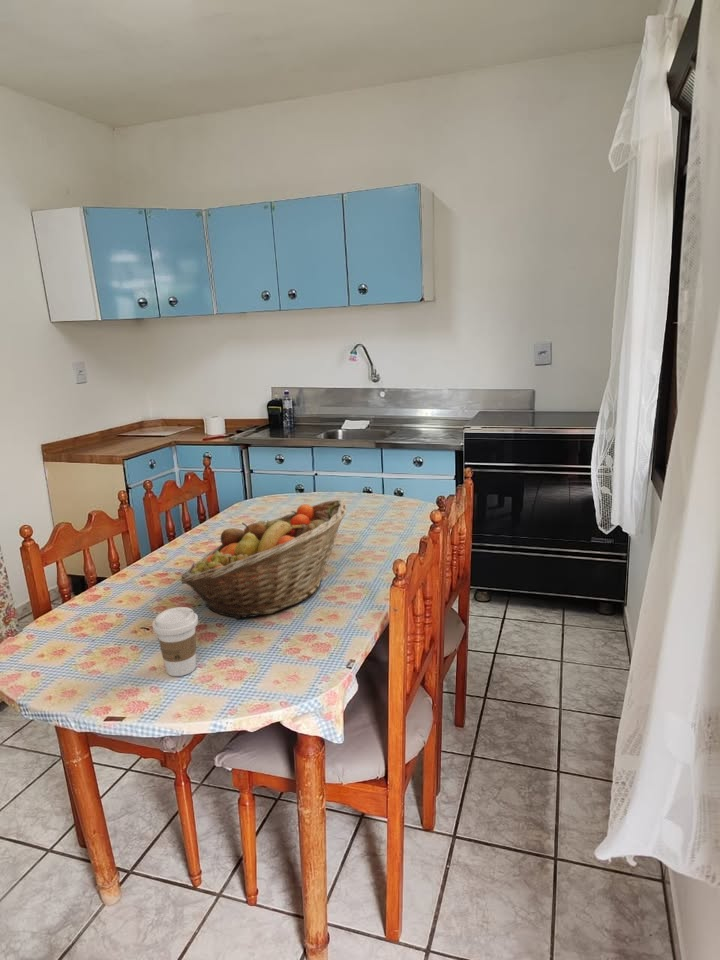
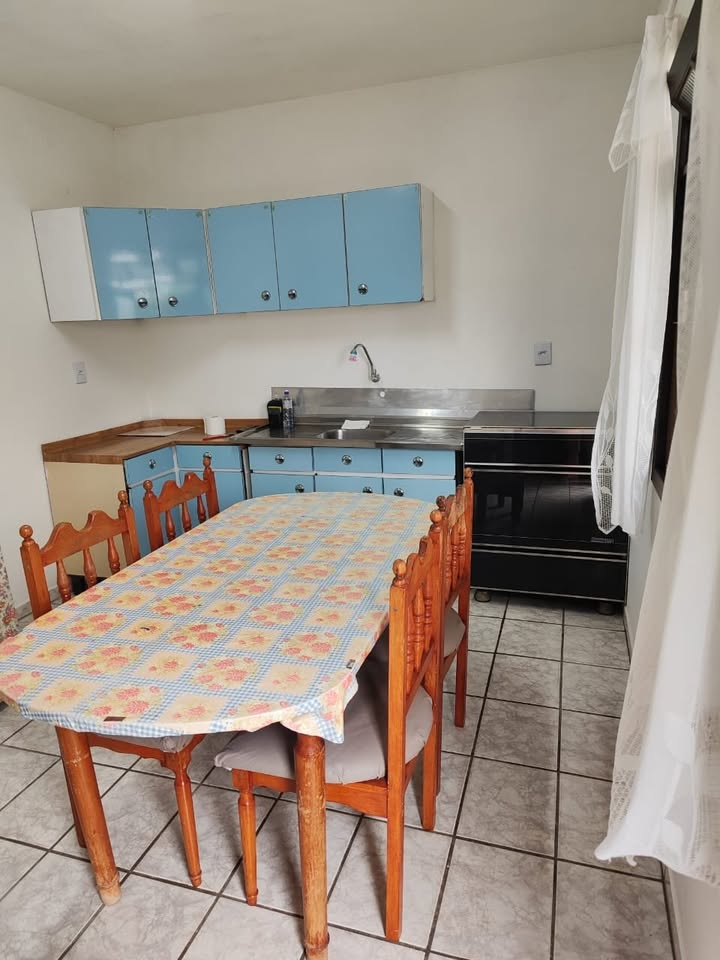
- coffee cup (177, 642)
- fruit basket (270, 552)
